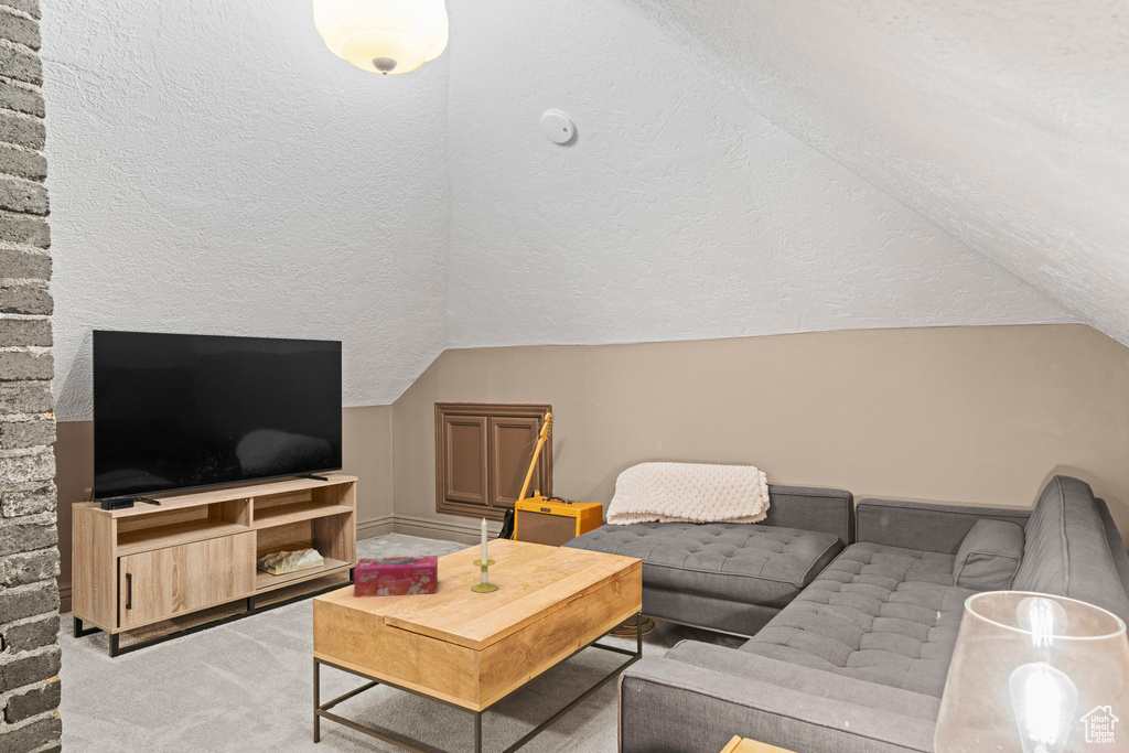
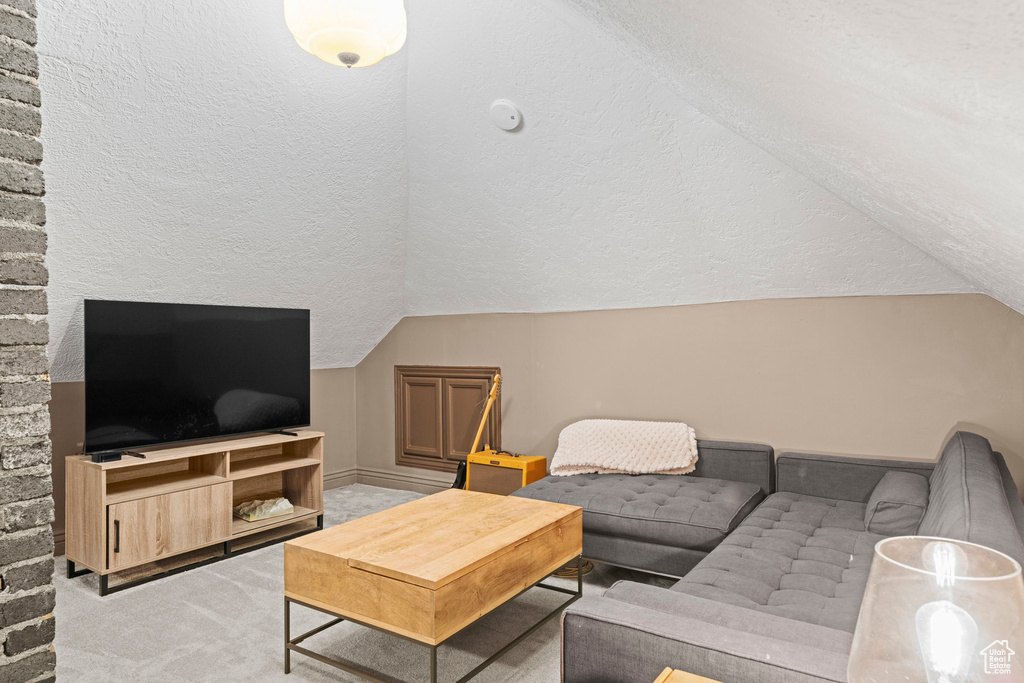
- tissue box (397, 575)
- candle (484, 552)
